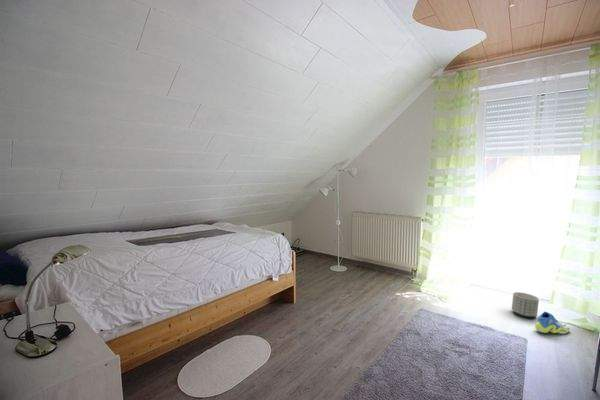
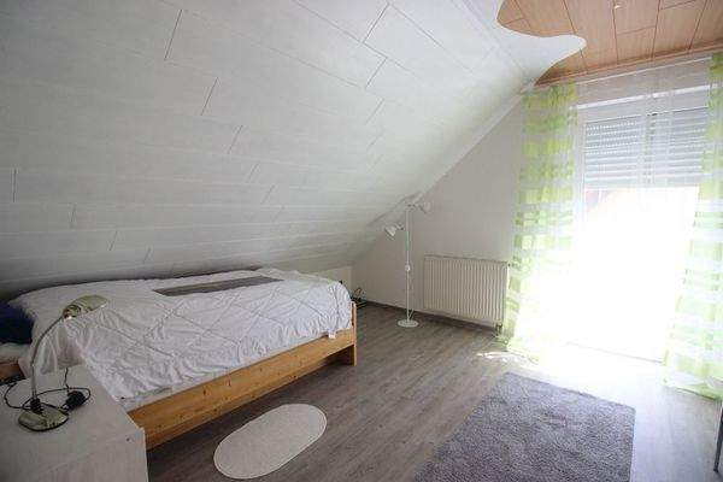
- planter (524, 305)
- sneaker (553, 322)
